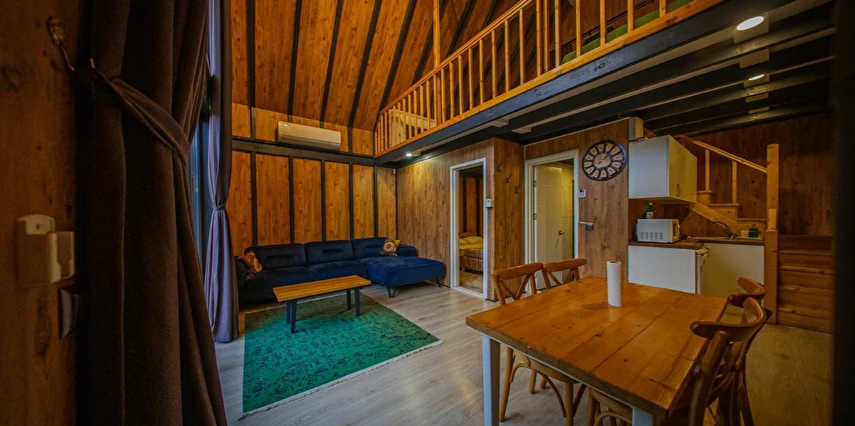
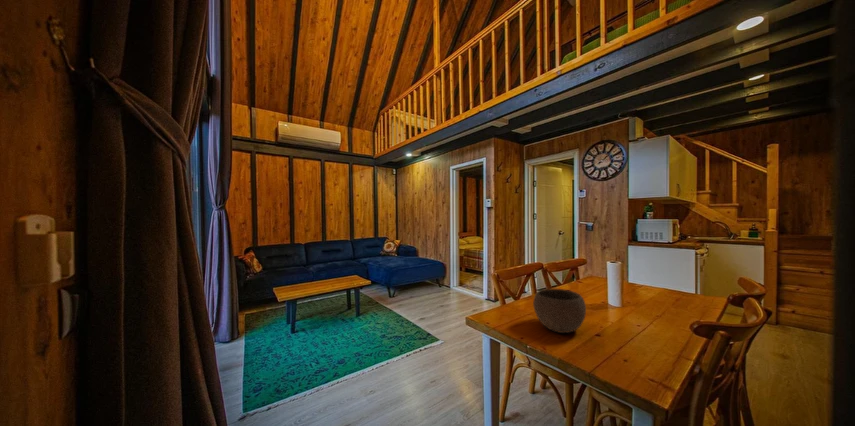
+ bowl (558, 310)
